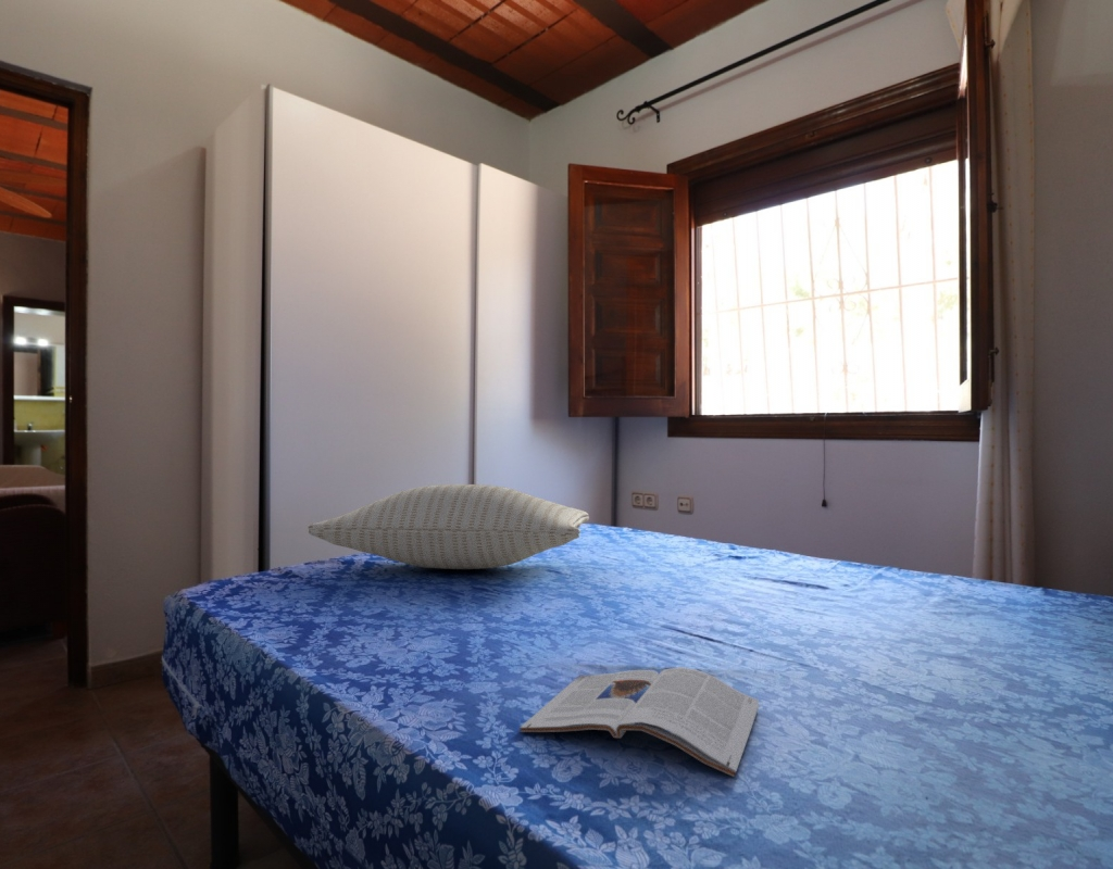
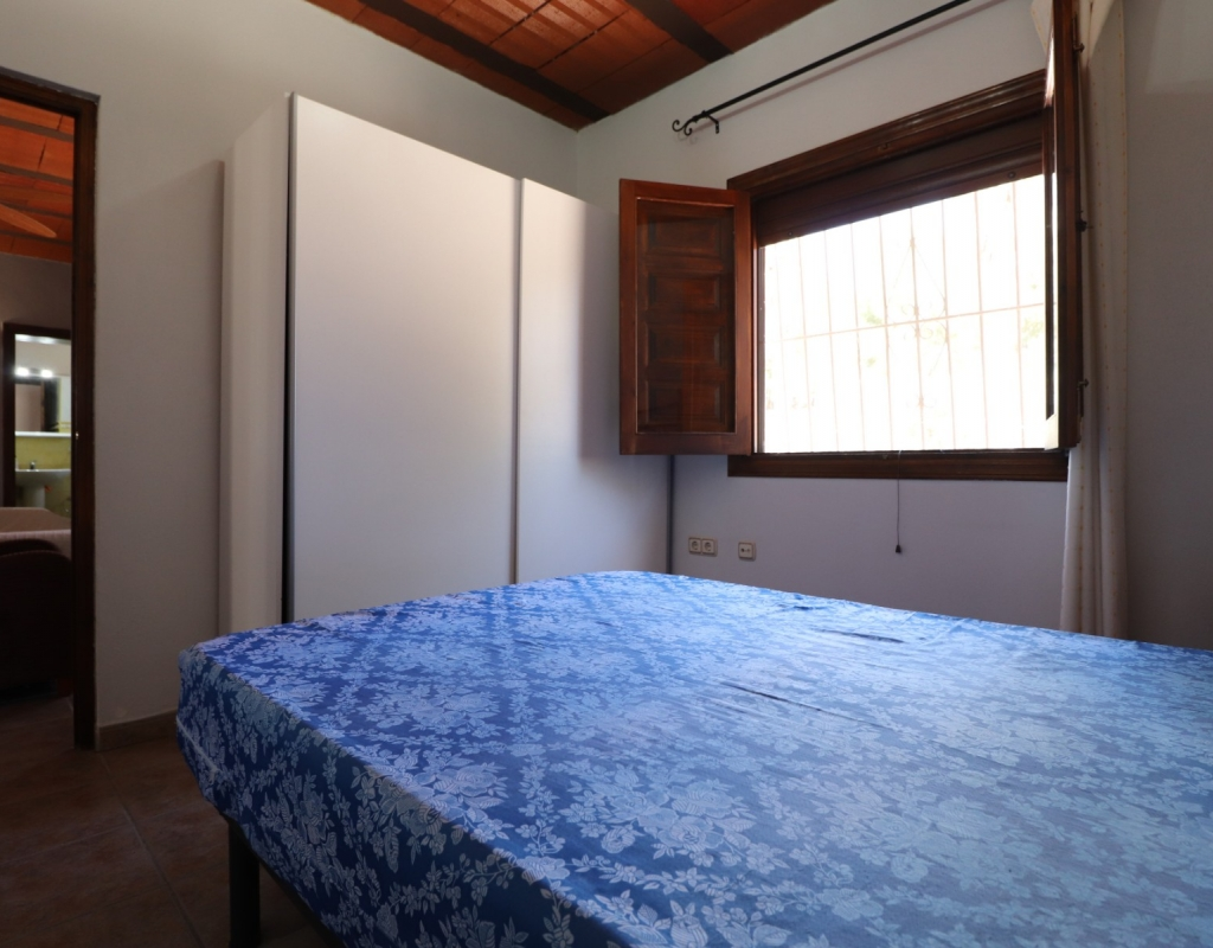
- pillow (460, 526)
- magazine (643, 704)
